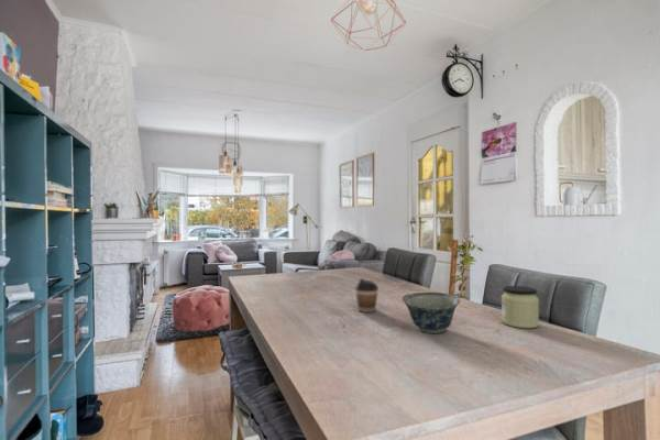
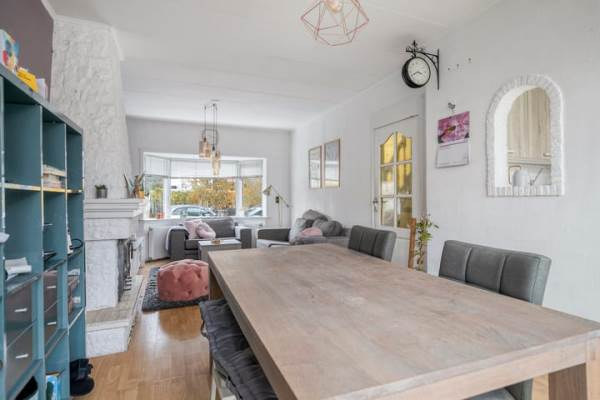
- coffee cup (366, 295)
- jar (519, 306)
- bowl (430, 312)
